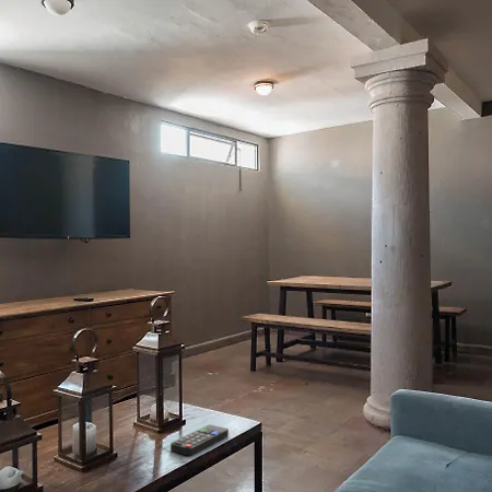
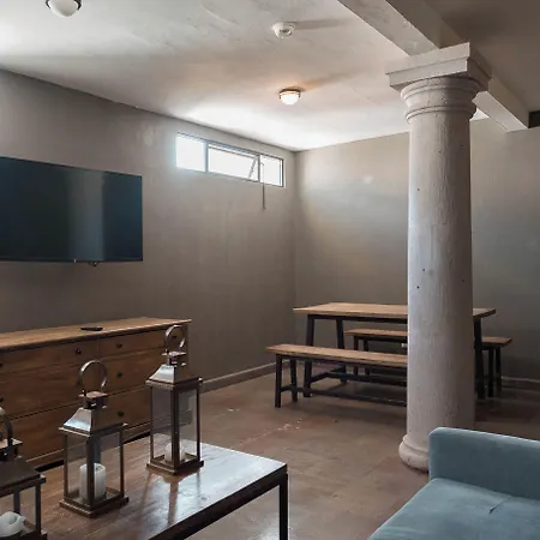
- remote control (200, 438)
